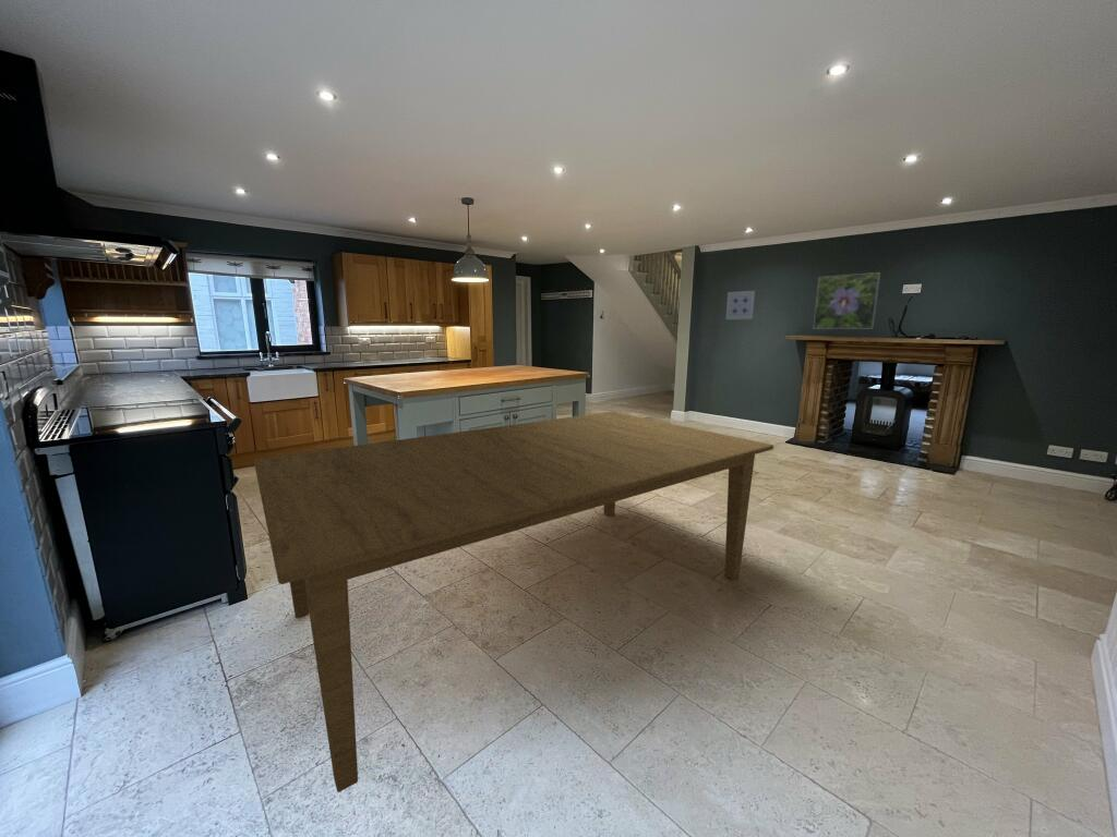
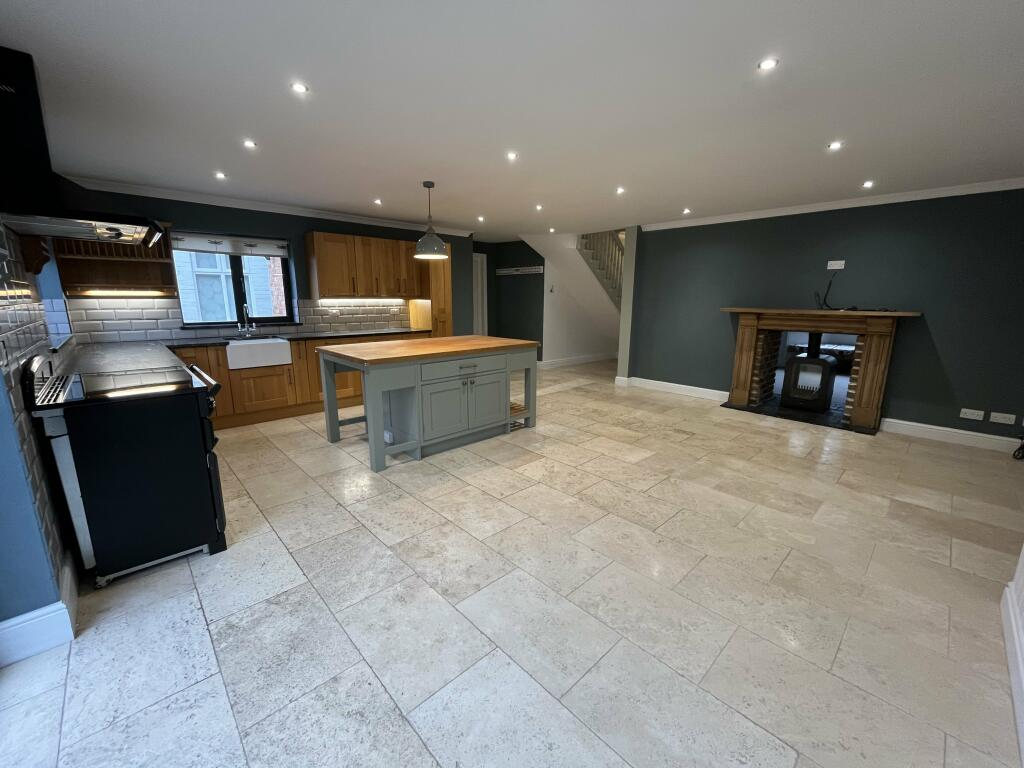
- wall art (740, 305)
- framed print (844, 302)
- dining table (532, 524)
